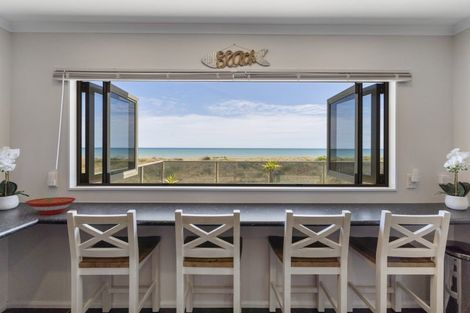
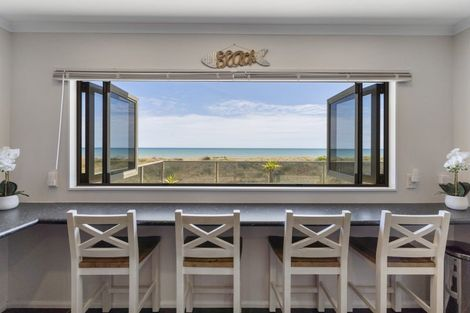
- bowl (51, 205)
